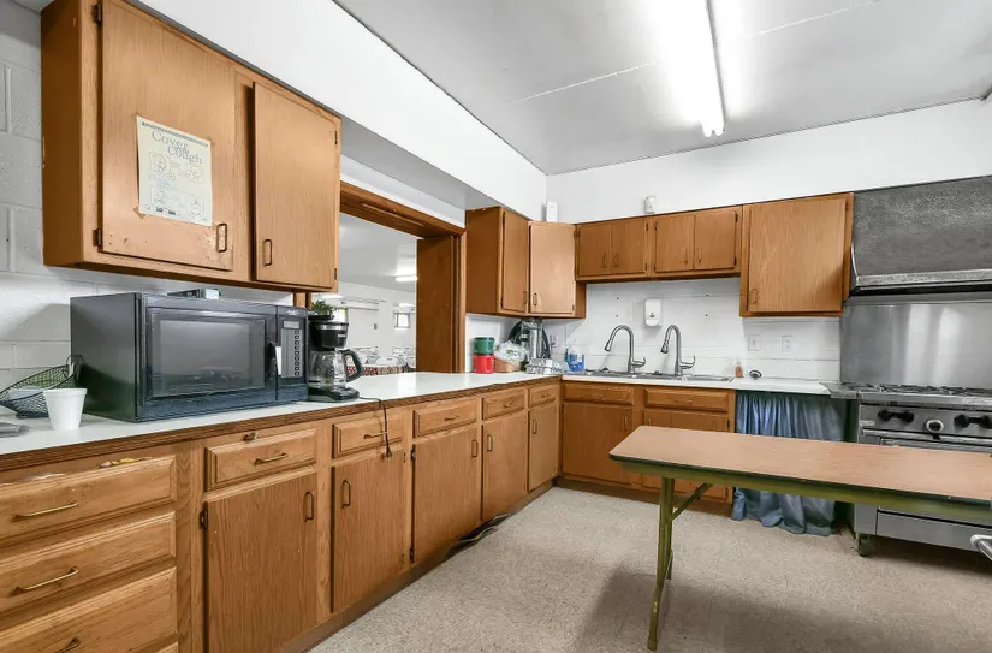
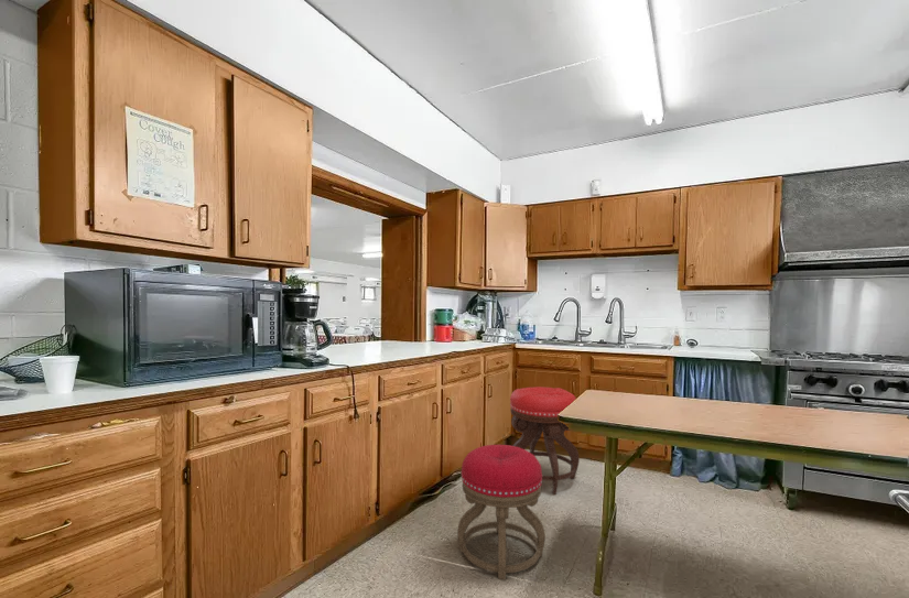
+ stool (500, 503)
+ stool (543, 435)
